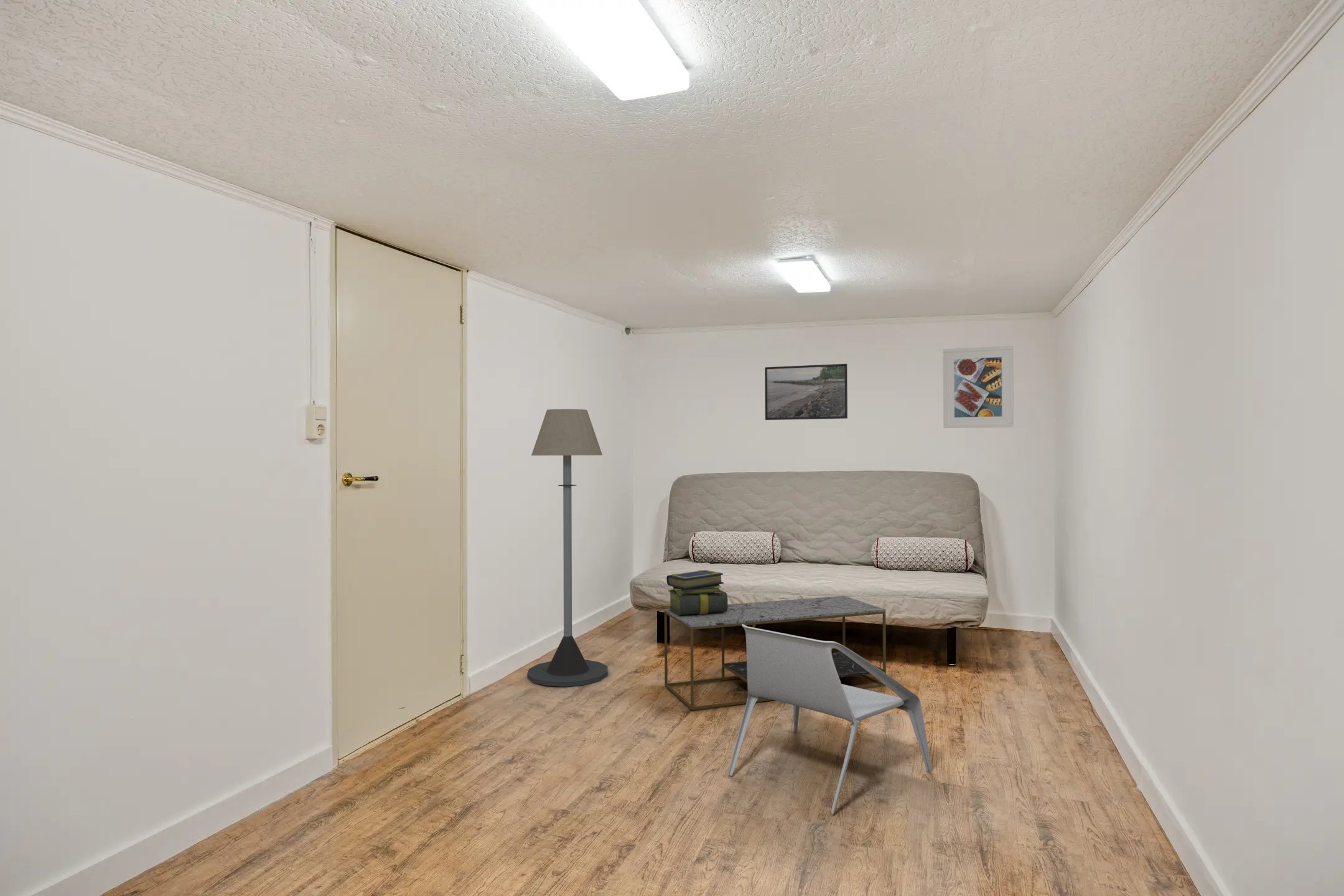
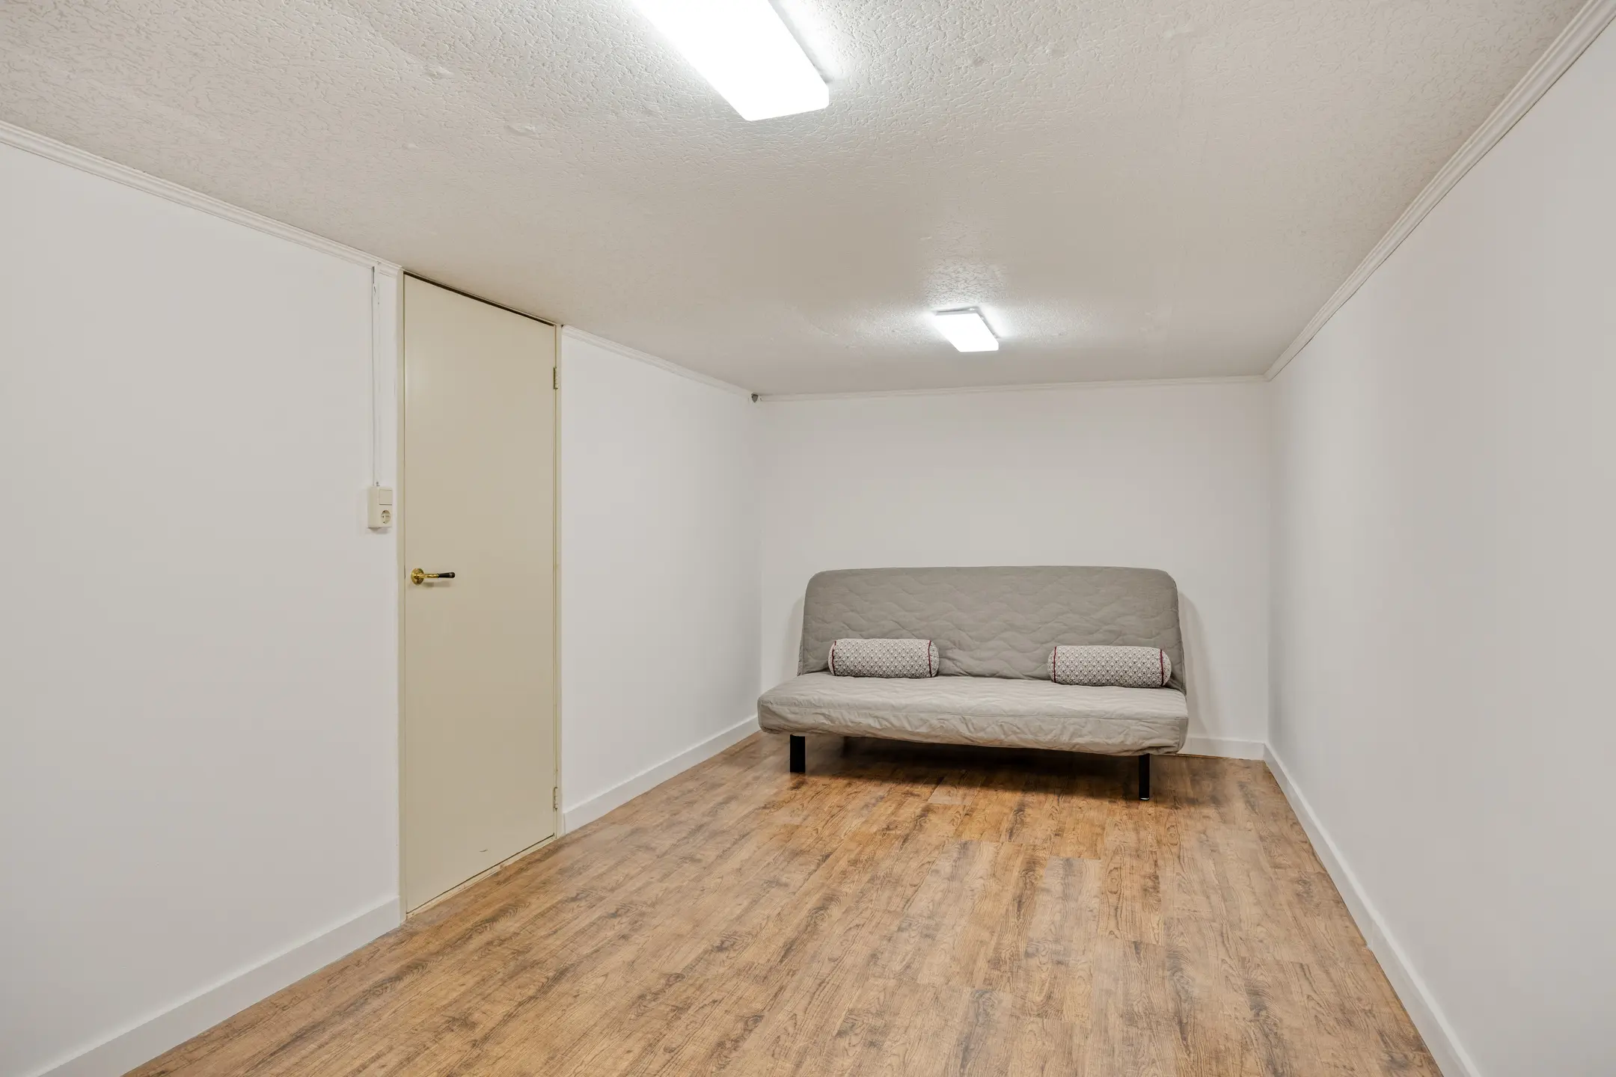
- coffee table (770, 623)
- stack of books (696, 592)
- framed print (978, 387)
- floor lamp (567, 542)
- armchair (826, 694)
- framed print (805, 392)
